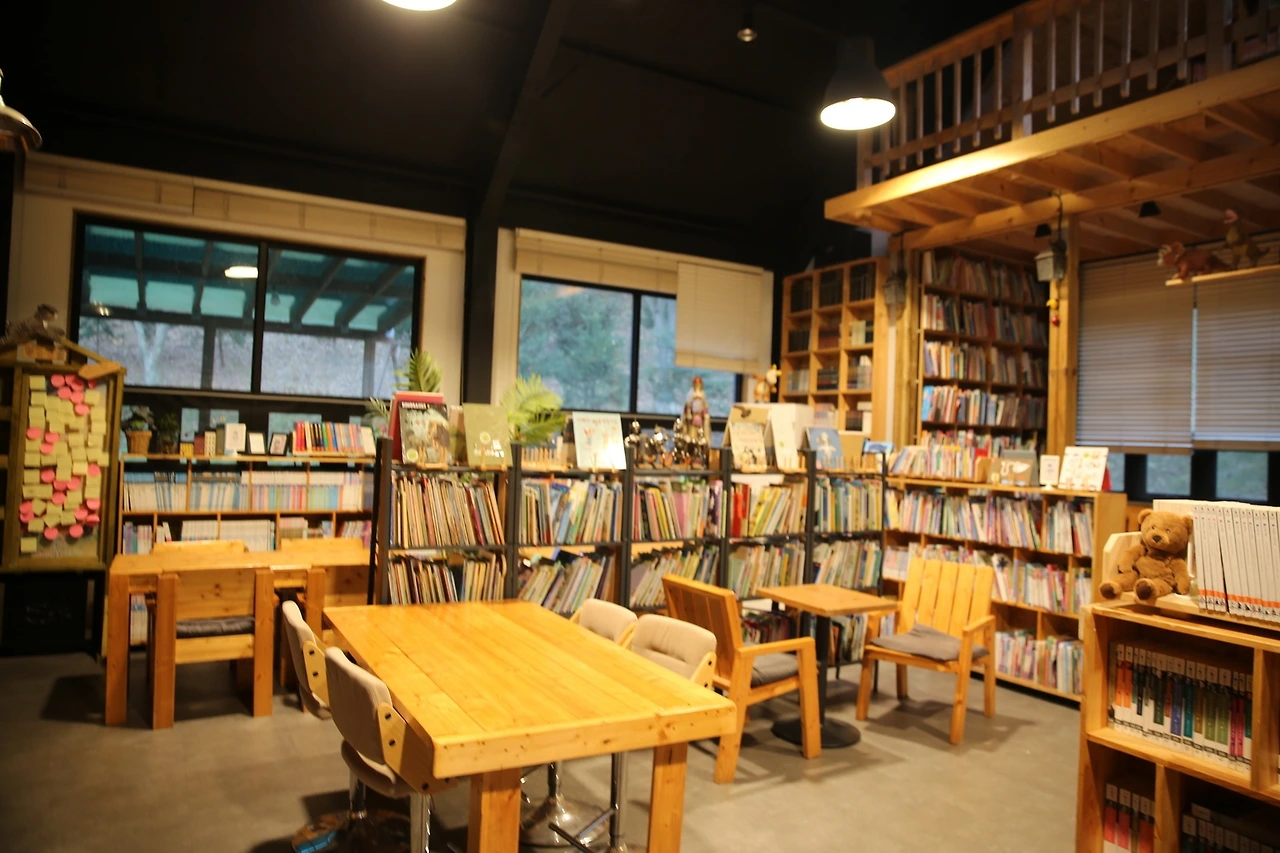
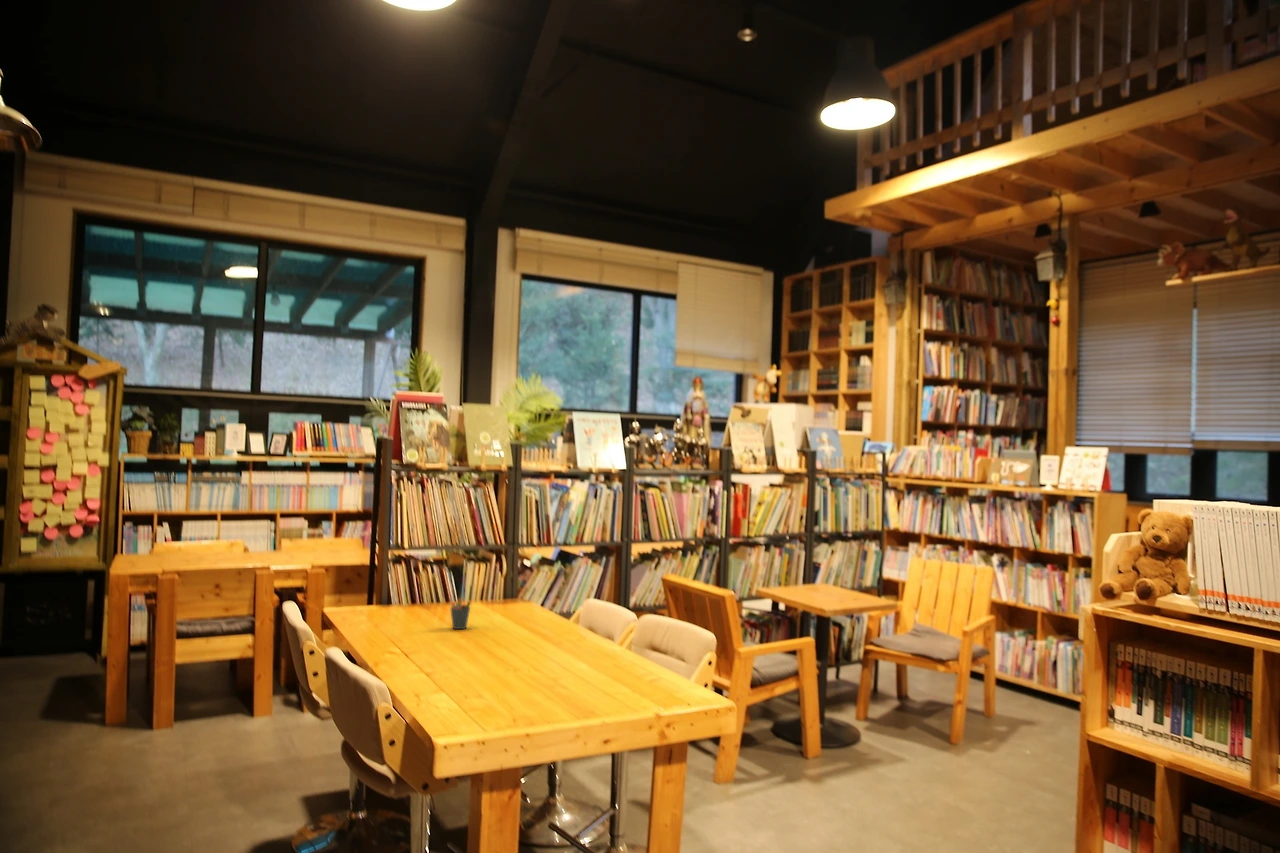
+ pen holder (460, 612)
